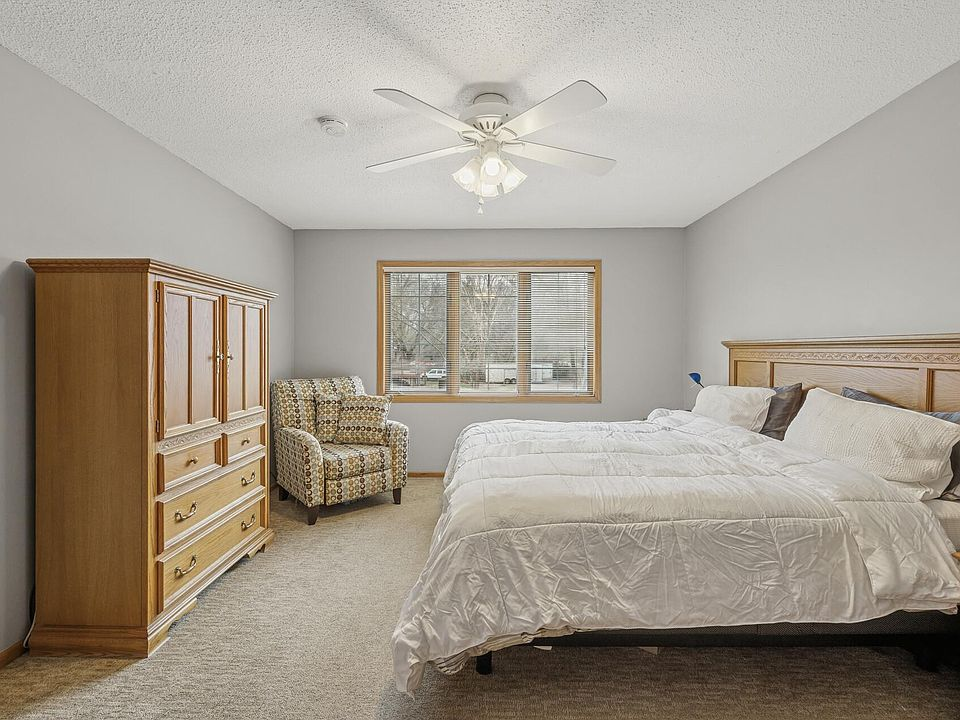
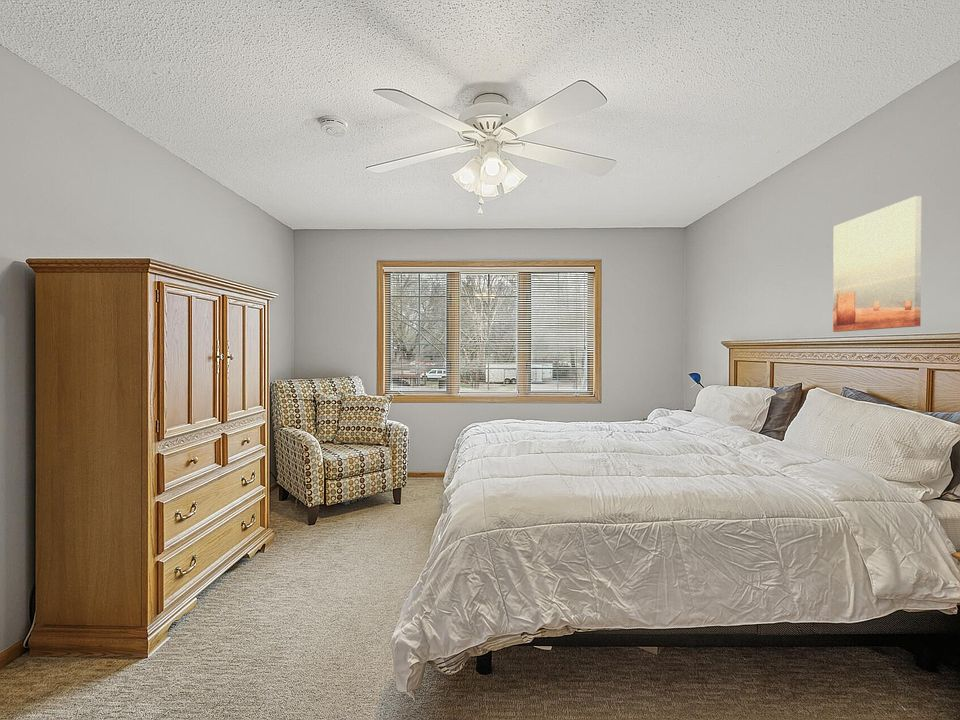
+ wall art (872, 271)
